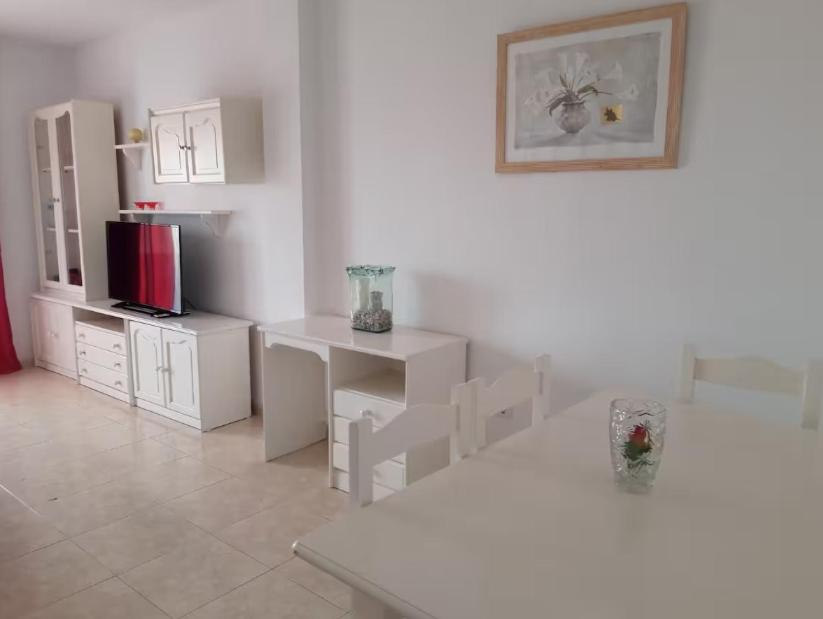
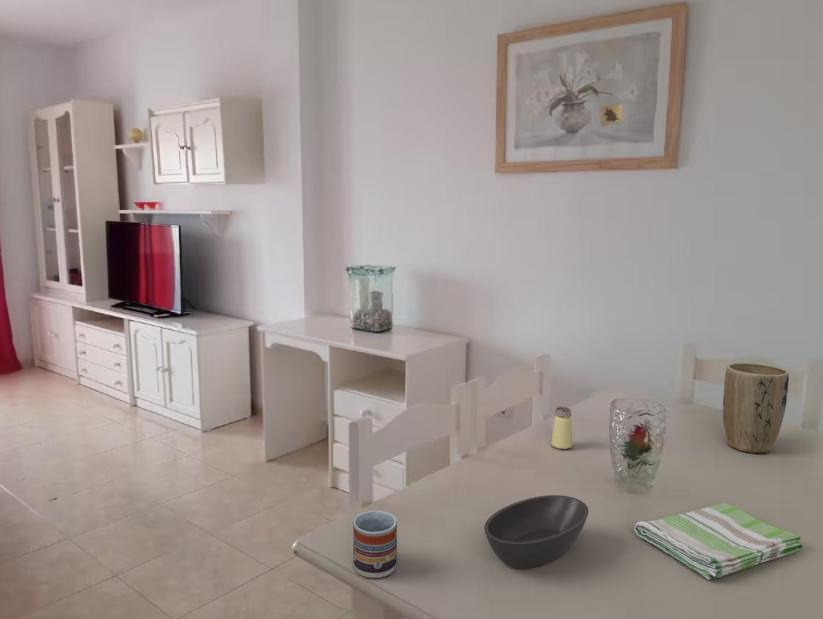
+ saltshaker (562, 427)
+ bowl (537, 534)
+ plant pot (753, 407)
+ dish towel (716, 533)
+ cup (370, 540)
